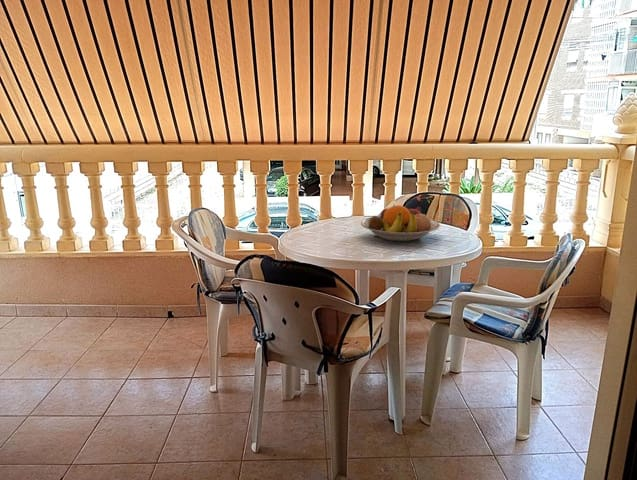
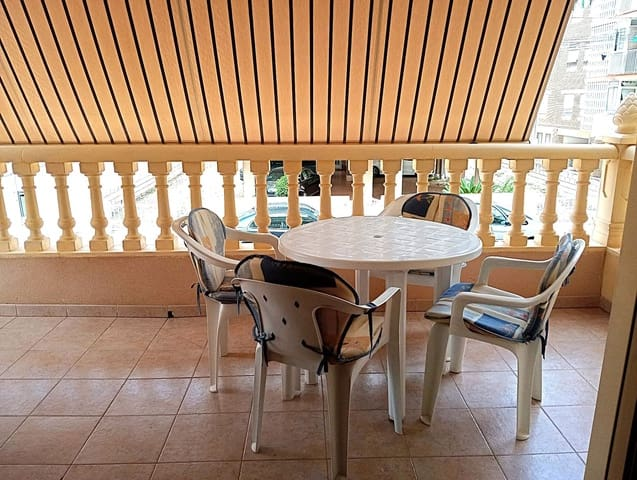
- fruit bowl (400, 220)
